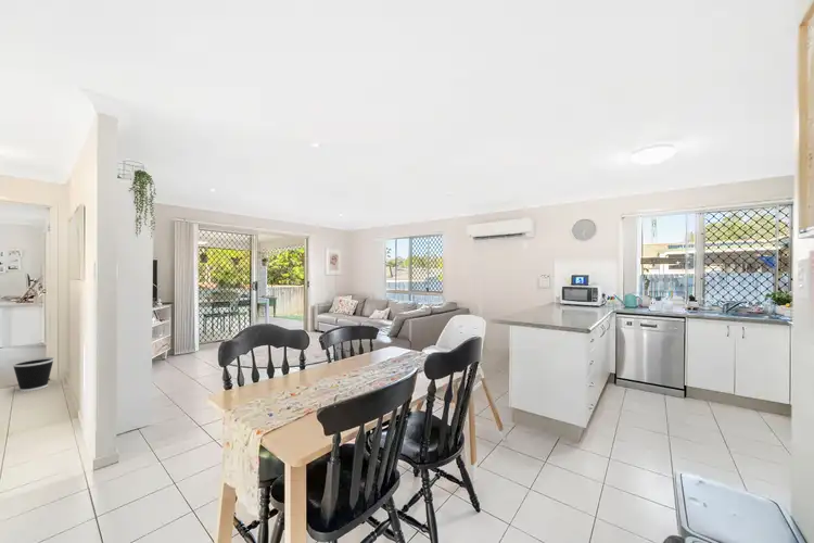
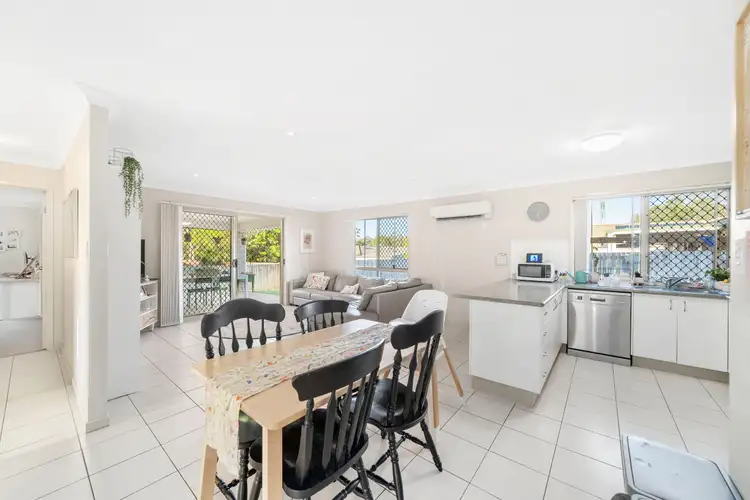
- wastebasket (34, 375)
